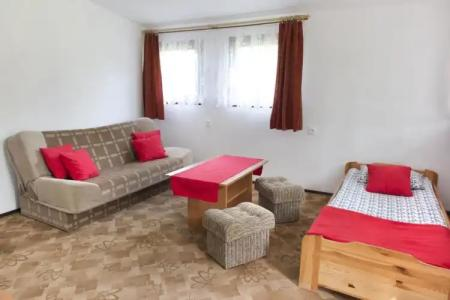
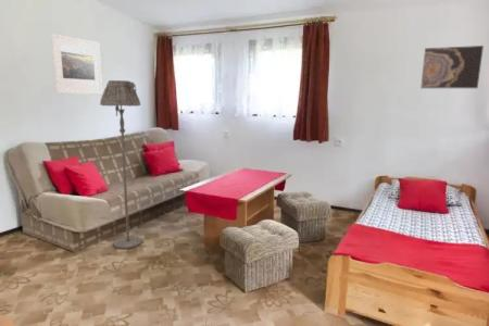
+ wall art (450, 67)
+ floor lamp (124, 165)
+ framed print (78, 66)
